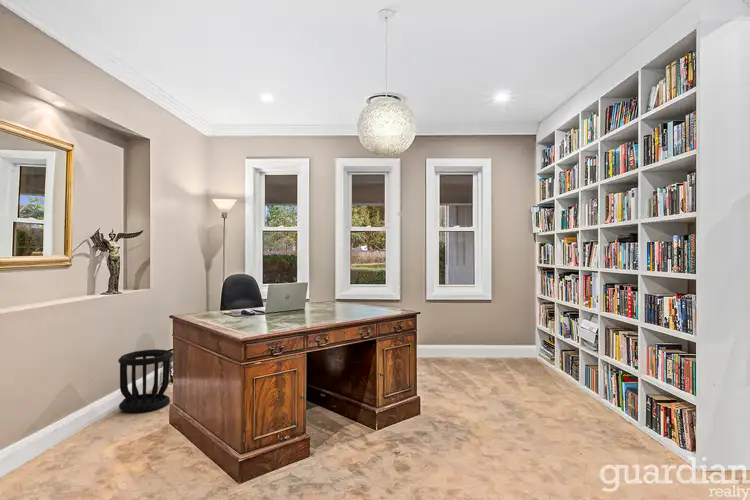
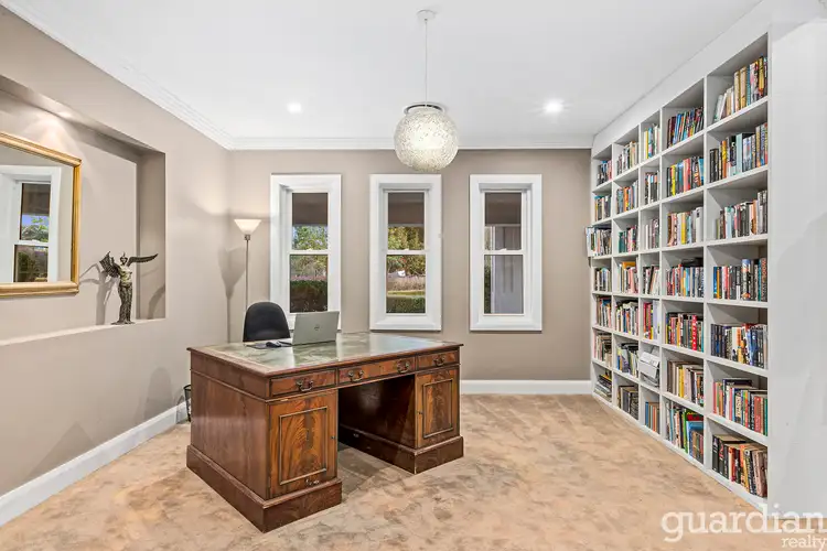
- wastebasket (145, 379)
